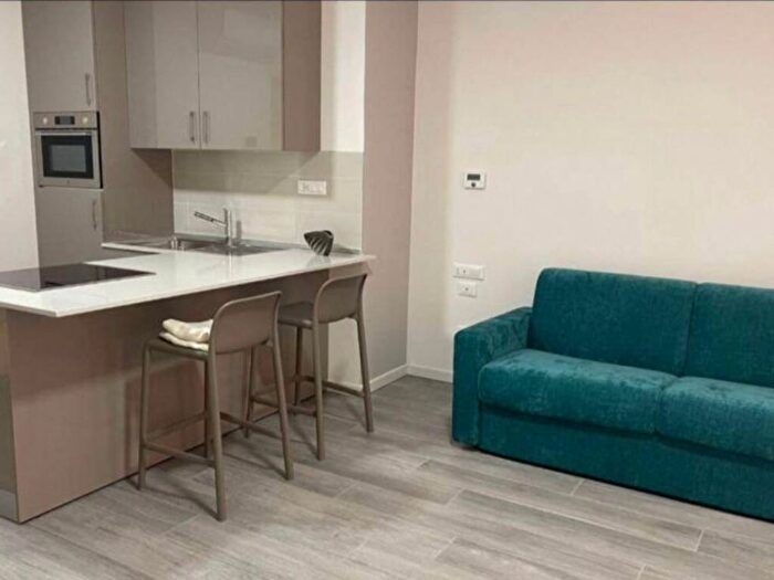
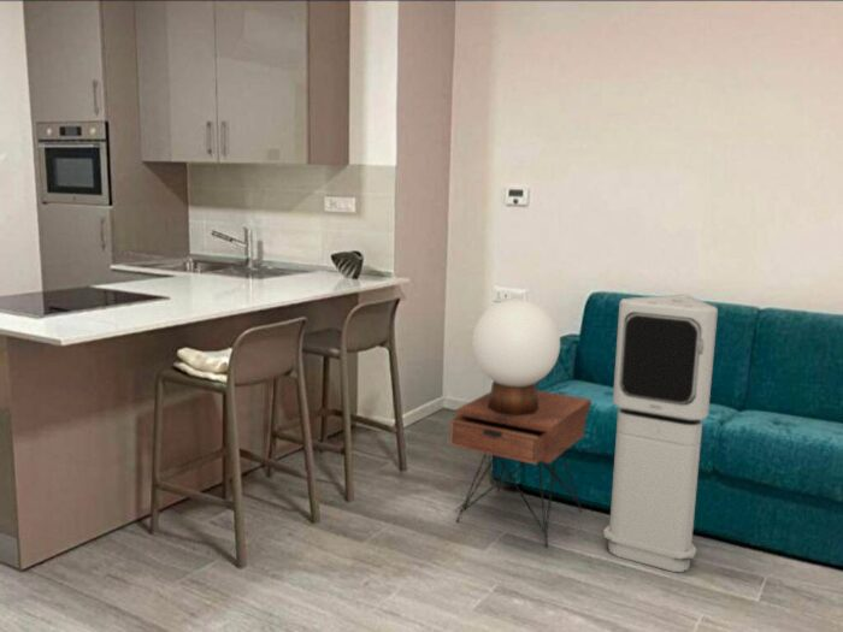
+ nightstand (520, 465)
+ table lamp (514, 354)
+ air purifier (664, 426)
